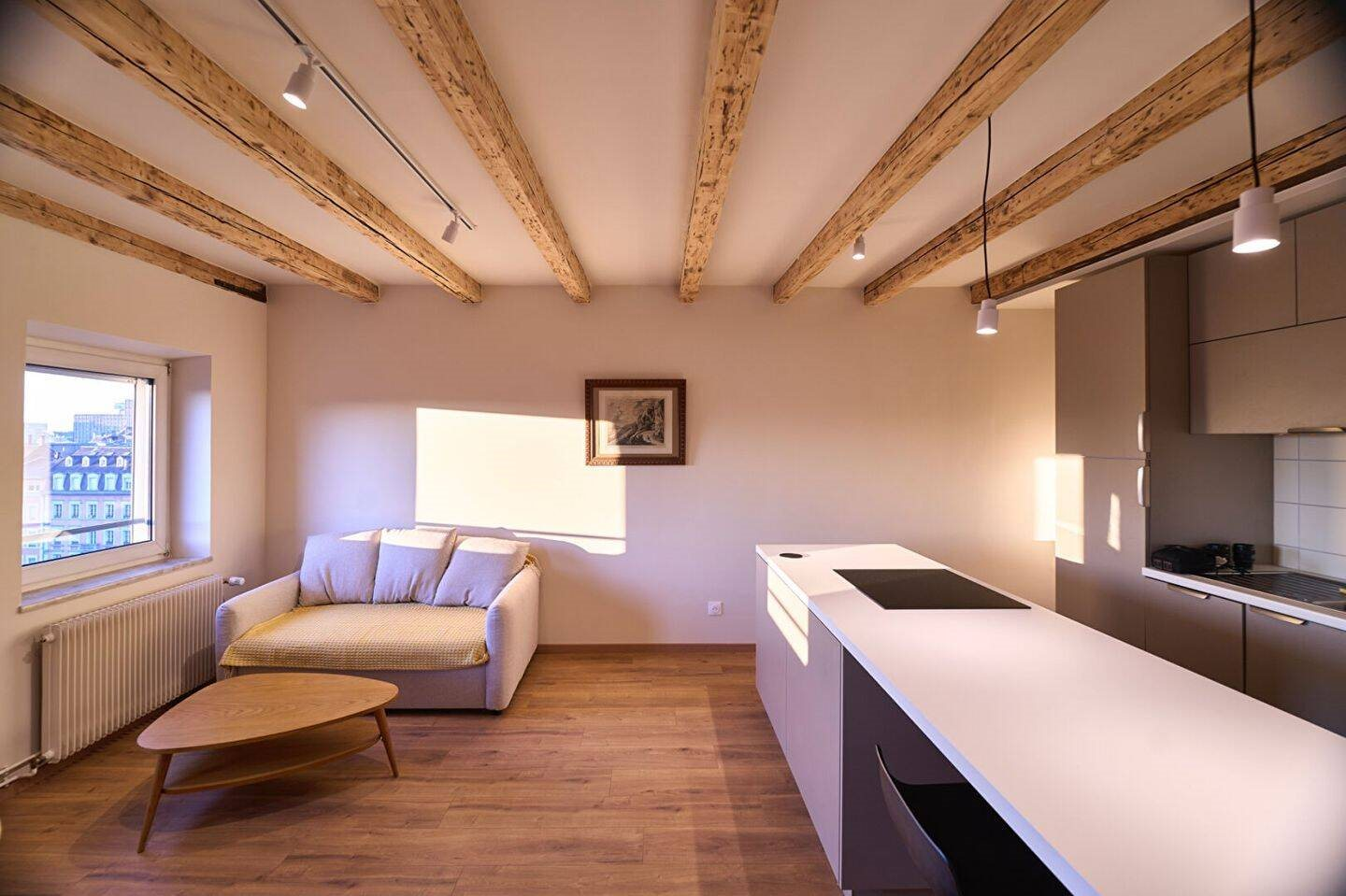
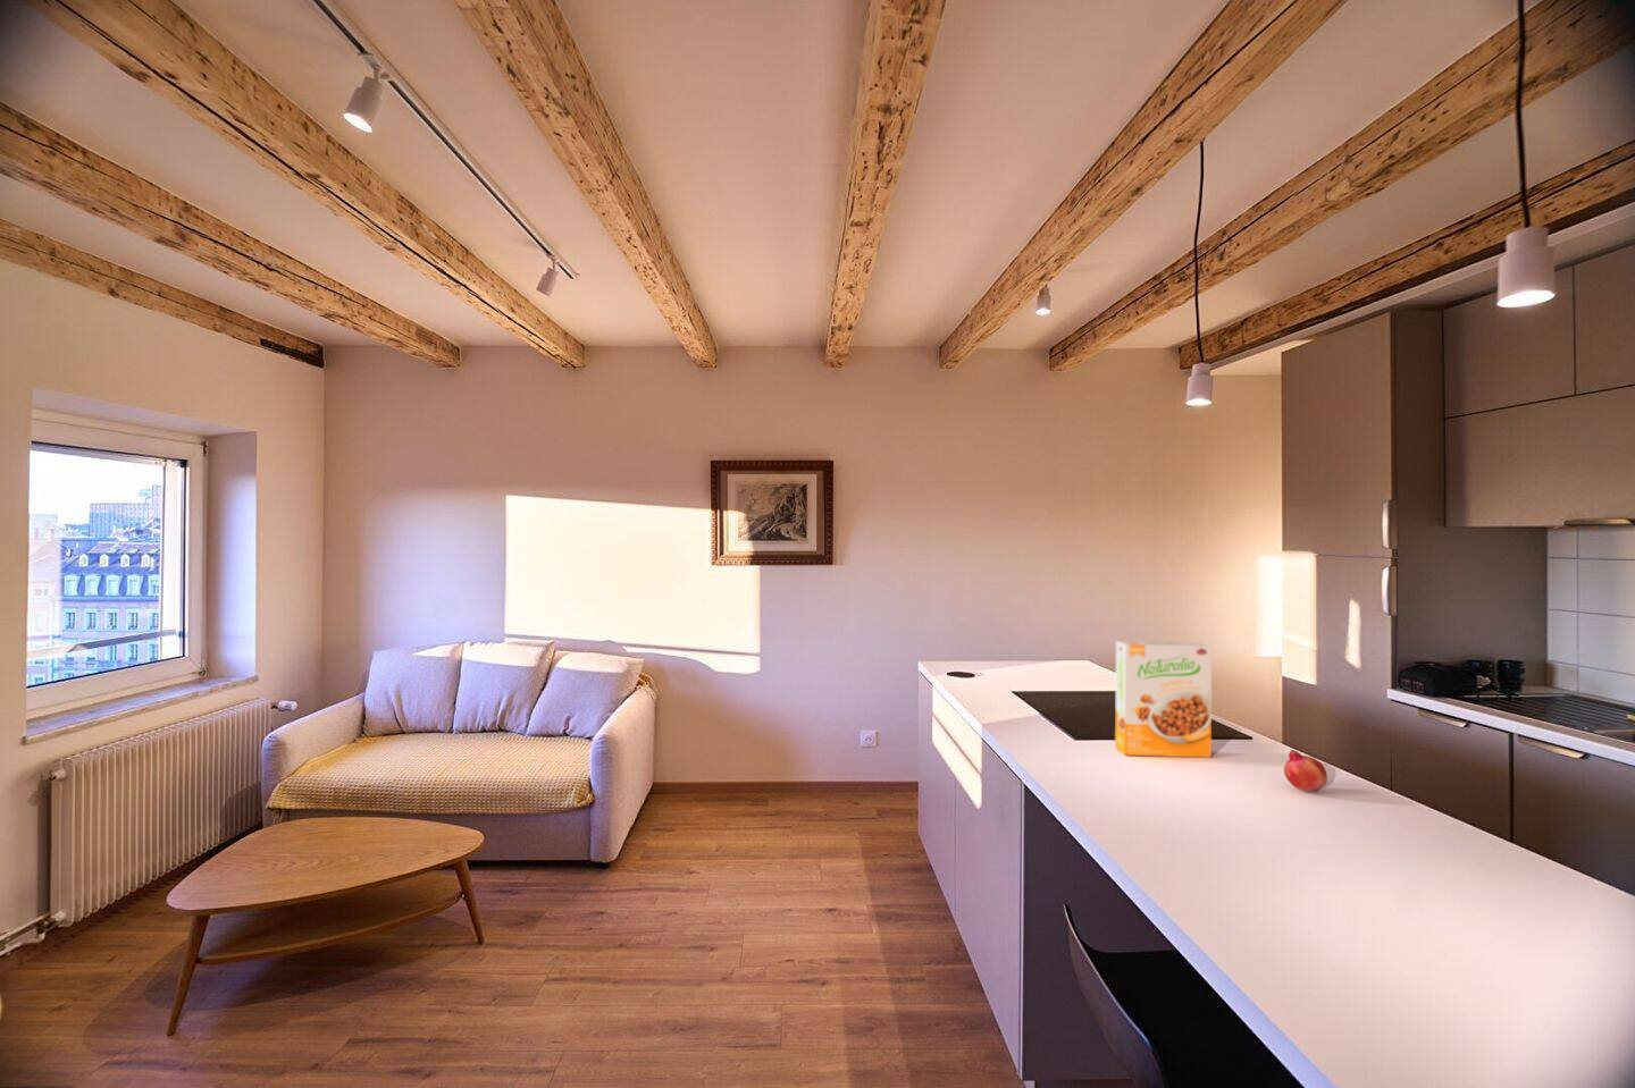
+ fruit (1305, 770)
+ cereal box (1161, 698)
